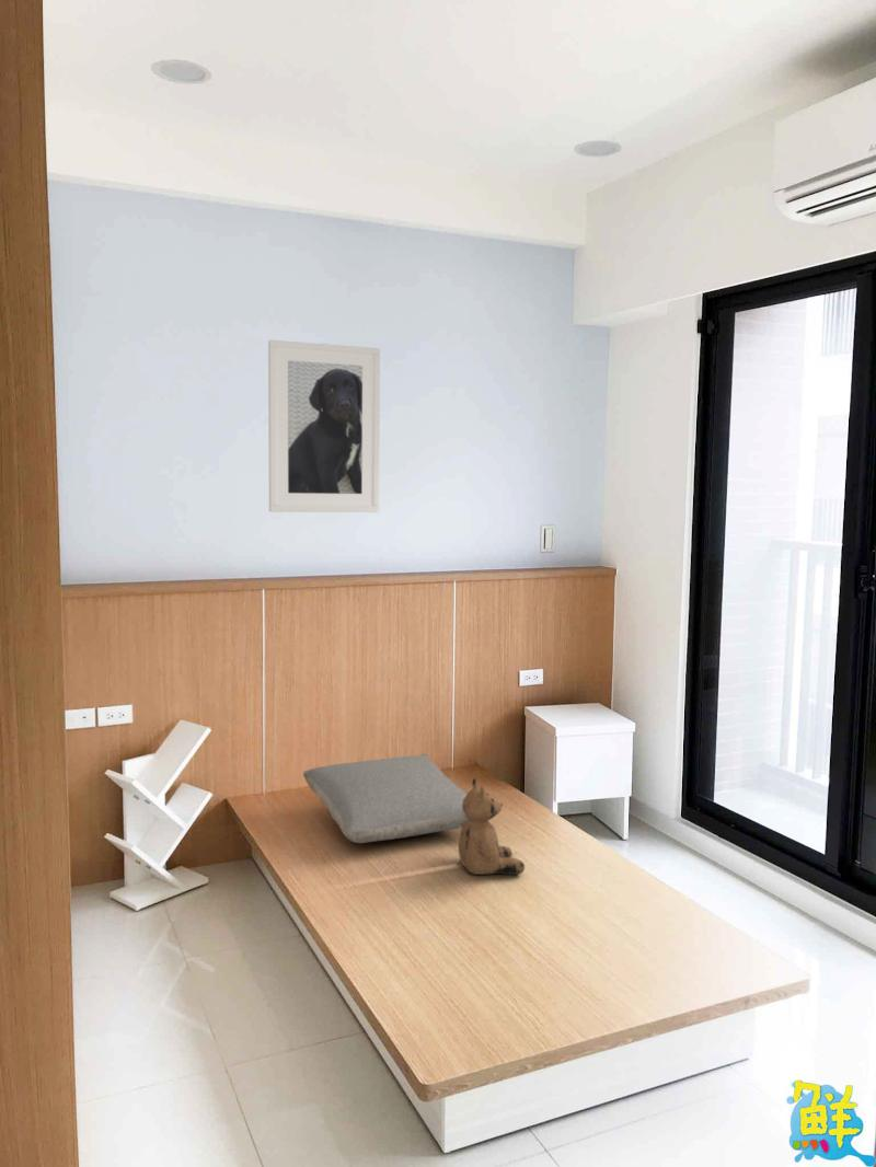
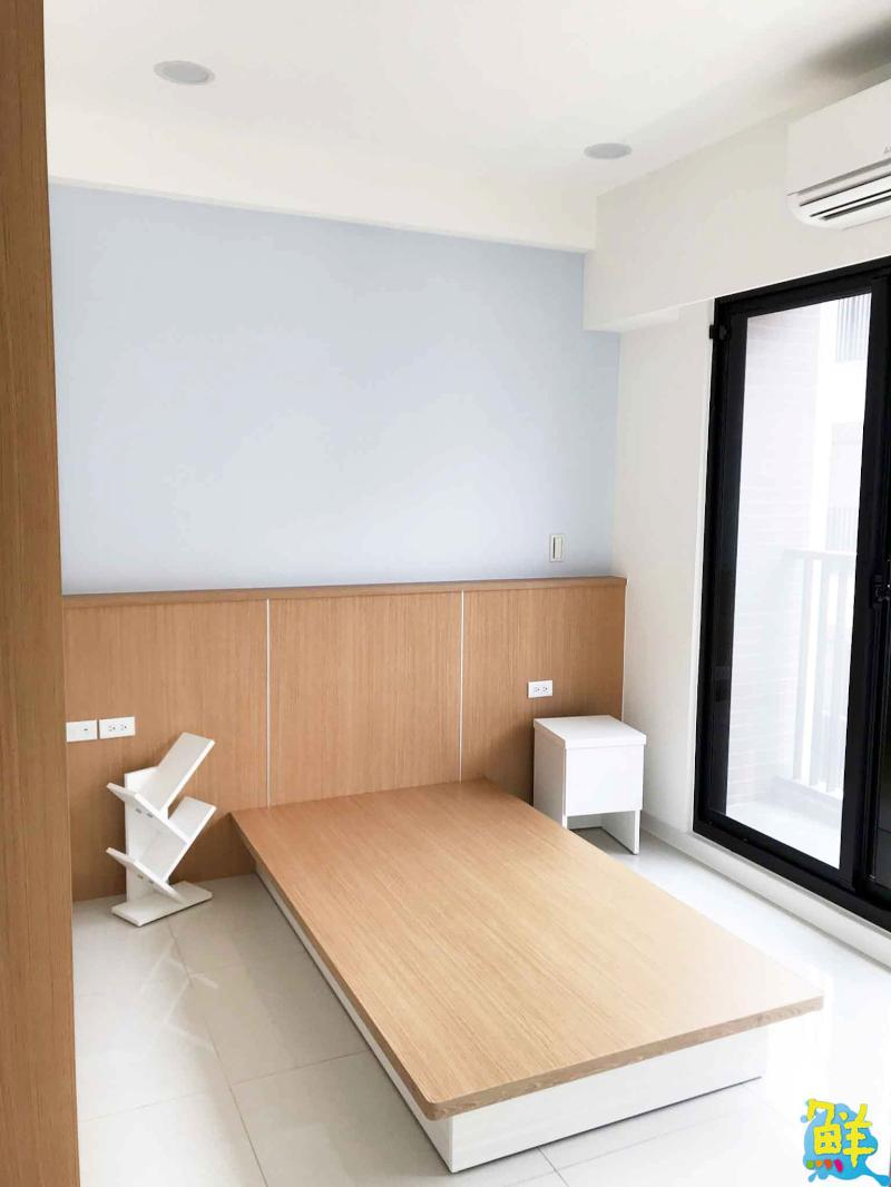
- teddy bear (491, 825)
- pillow (390, 797)
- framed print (325, 428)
